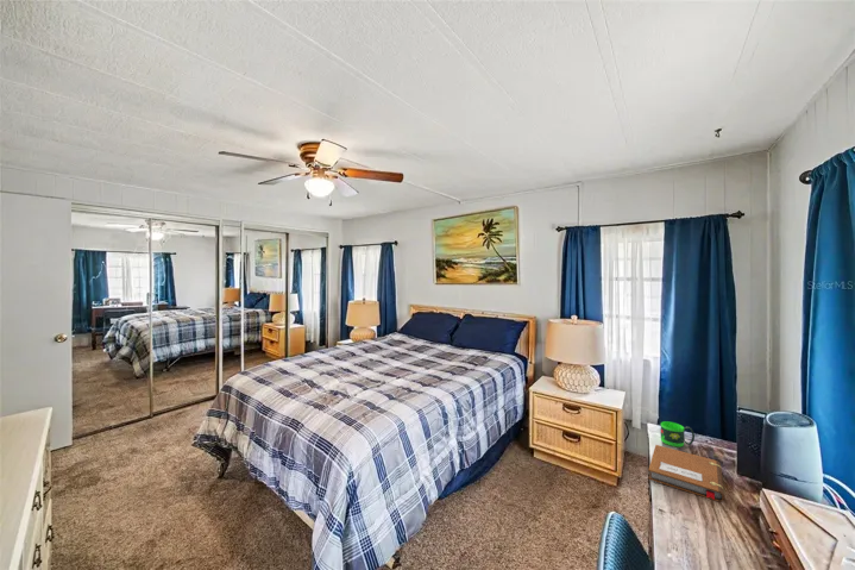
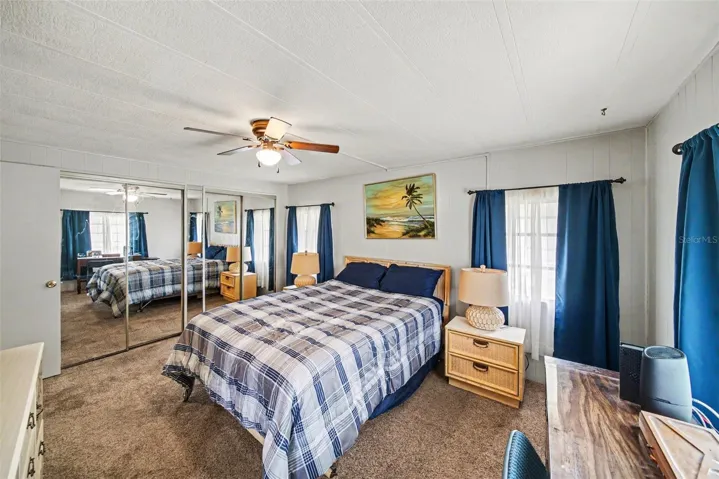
- notebook (685, 470)
- mug (677, 433)
